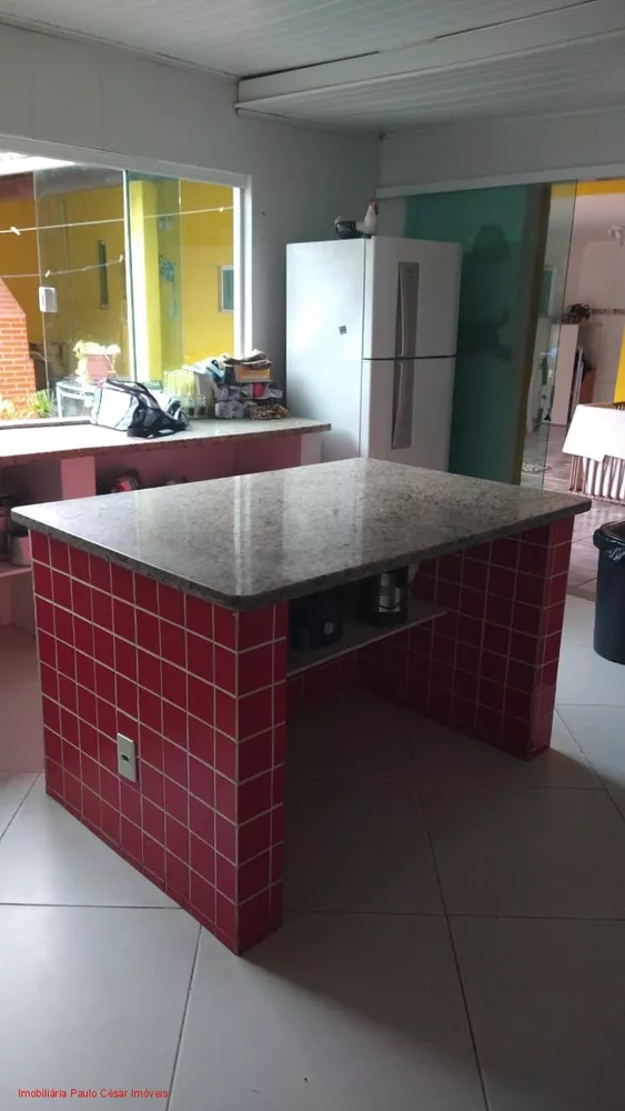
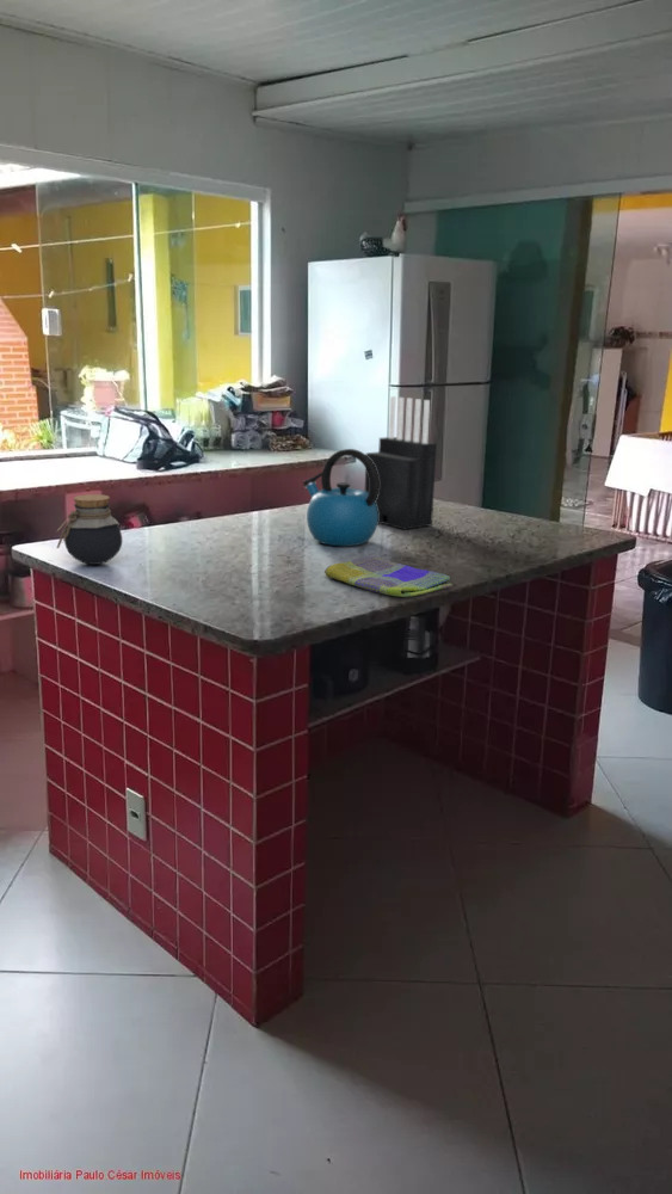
+ dish towel (386, 576)
+ jar (88, 530)
+ kettle (339, 494)
+ knife block (396, 461)
